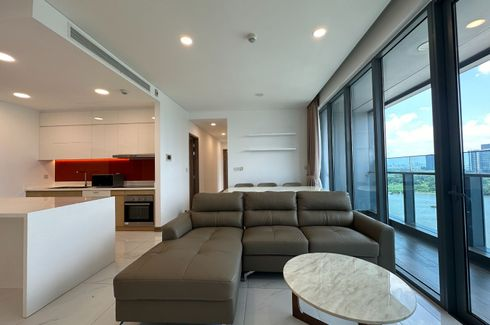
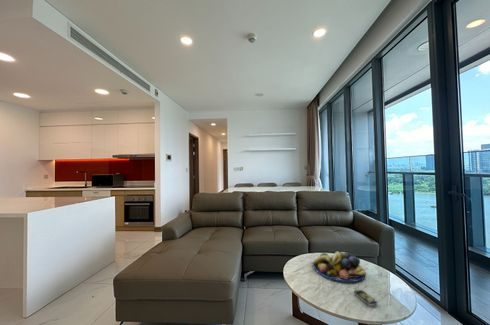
+ remote control (365, 297)
+ fruit bowl (338, 261)
